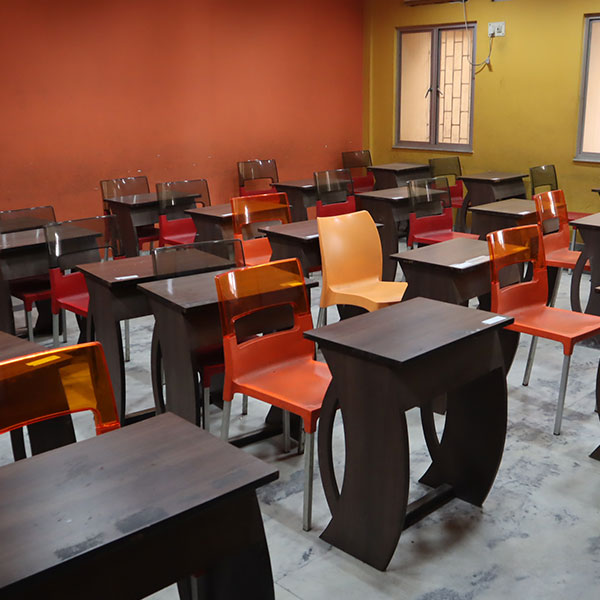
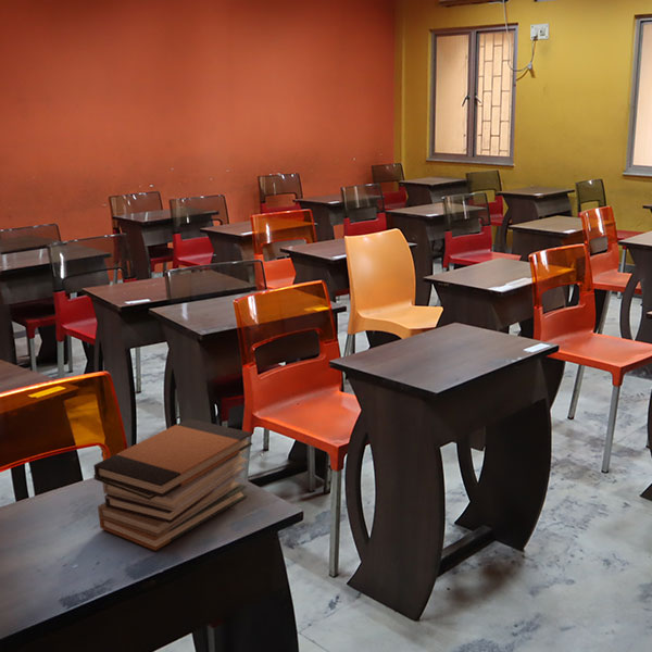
+ book stack (177, 479)
